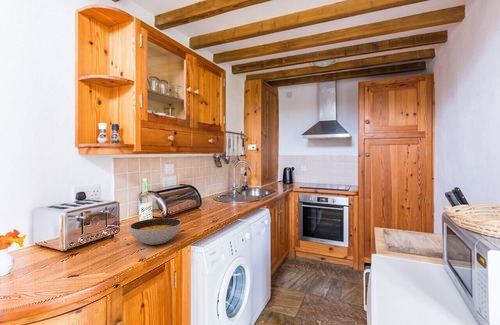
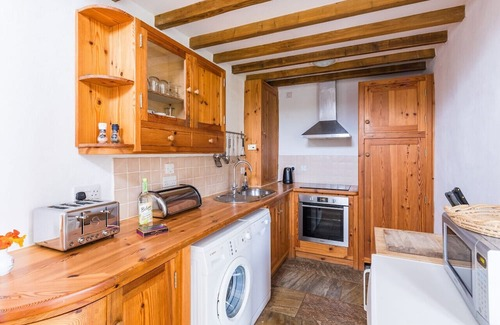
- soup bowl (156, 232)
